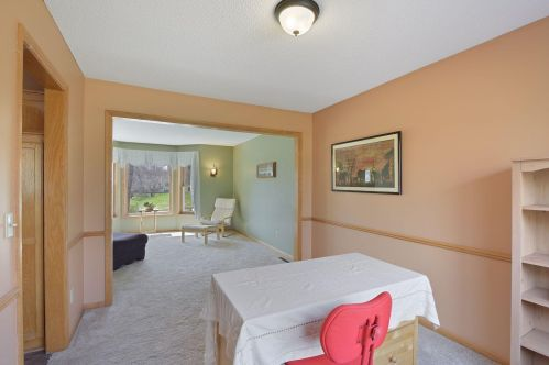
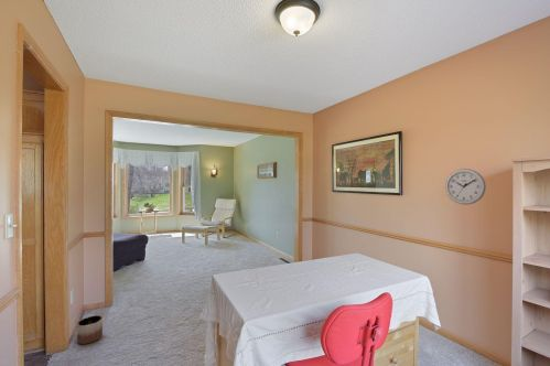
+ wall clock (463, 186)
+ planter (89, 329)
